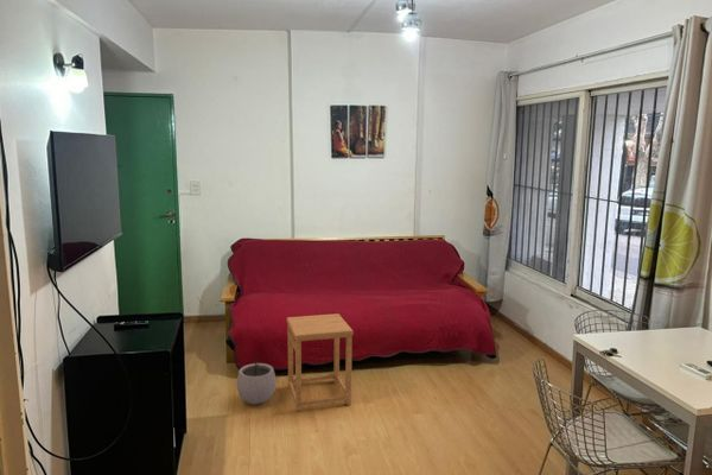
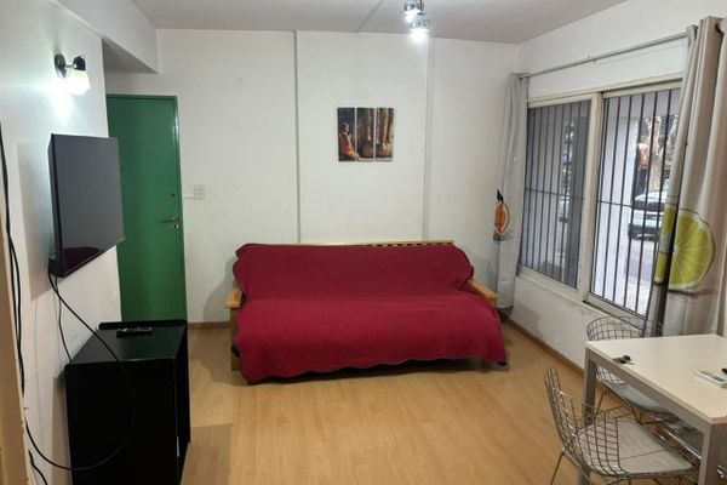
- side table (333, 360)
- plant pot (256, 378)
